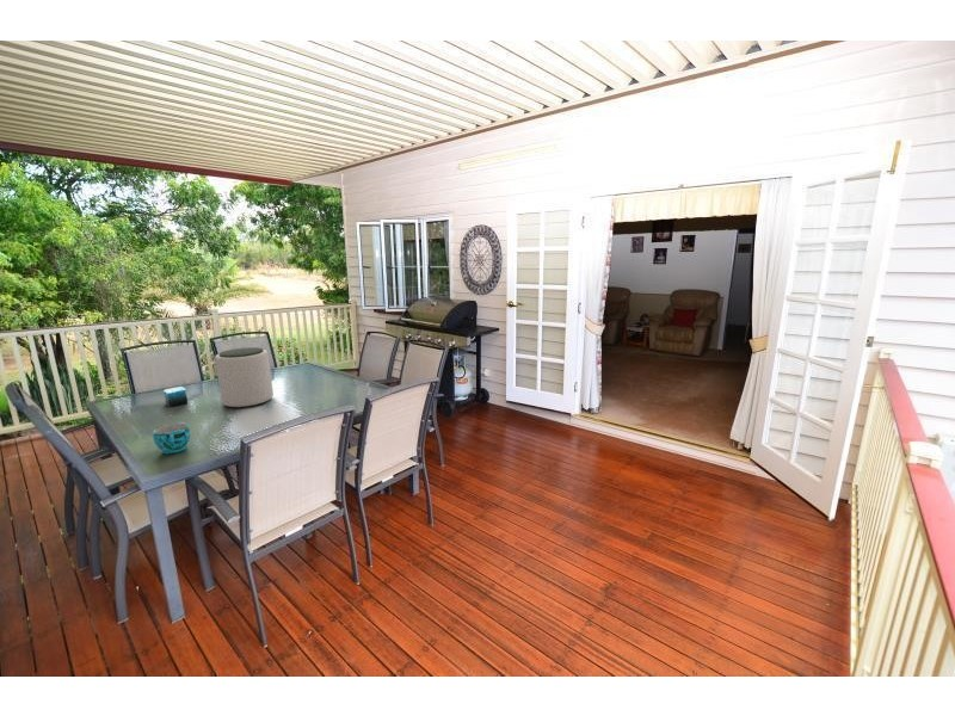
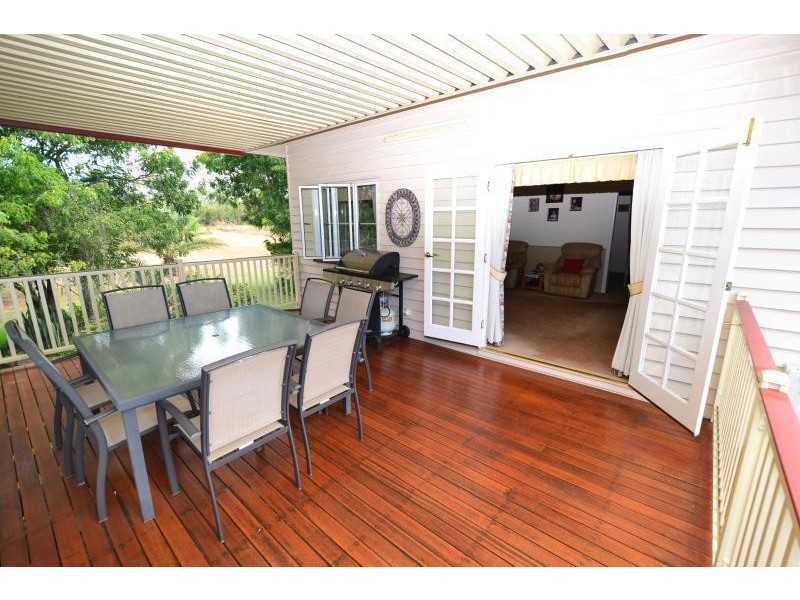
- candle (174, 393)
- cup (173, 439)
- plant pot (245, 376)
